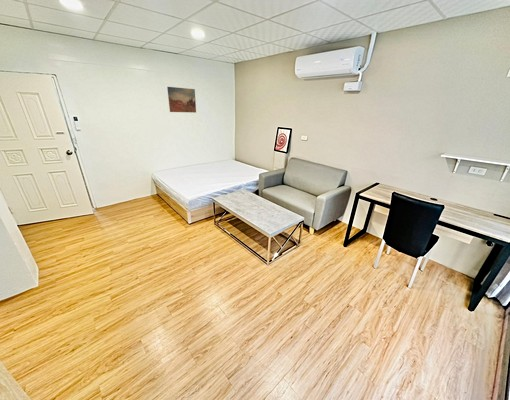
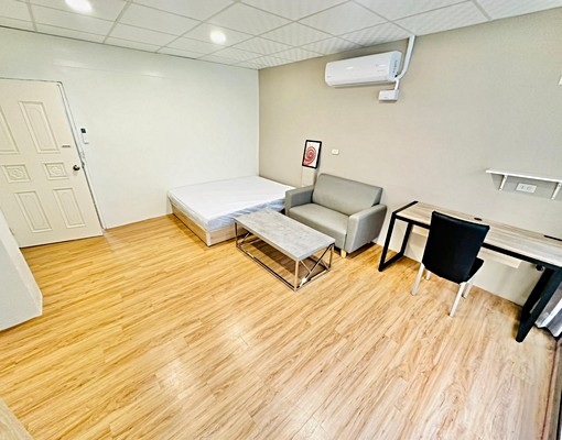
- wall art (182, 100)
